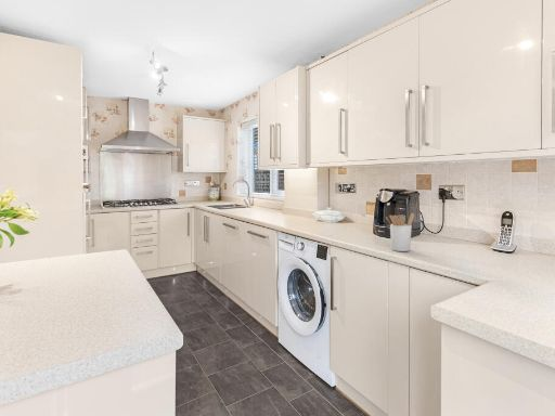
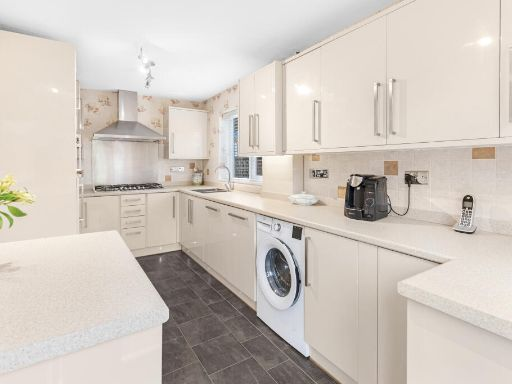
- utensil holder (399, 232)
